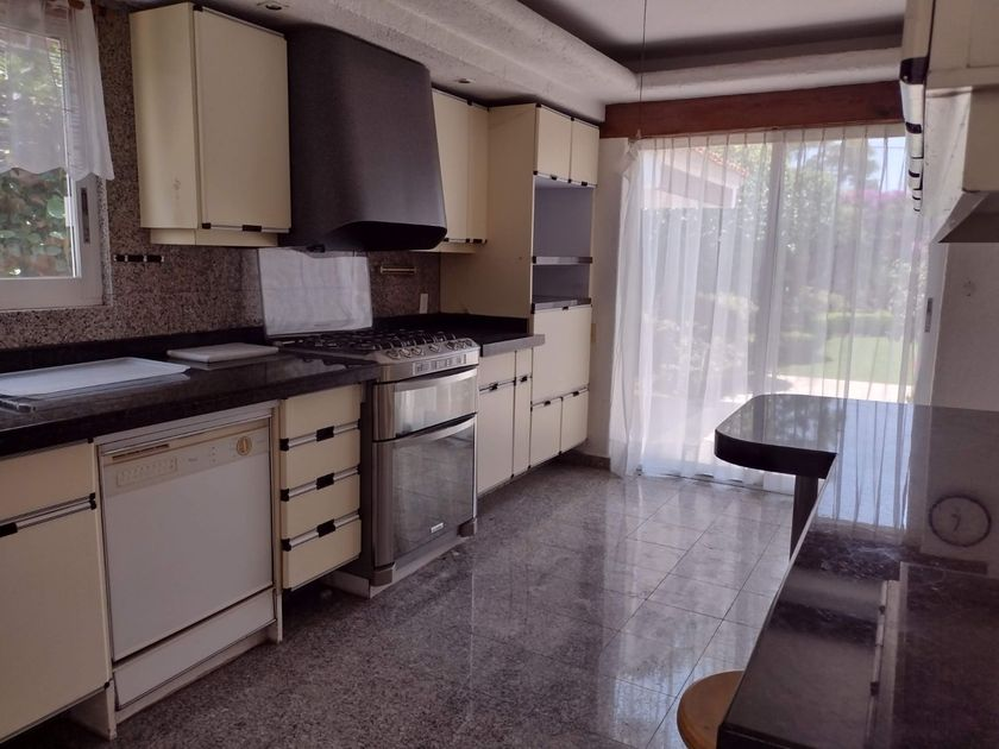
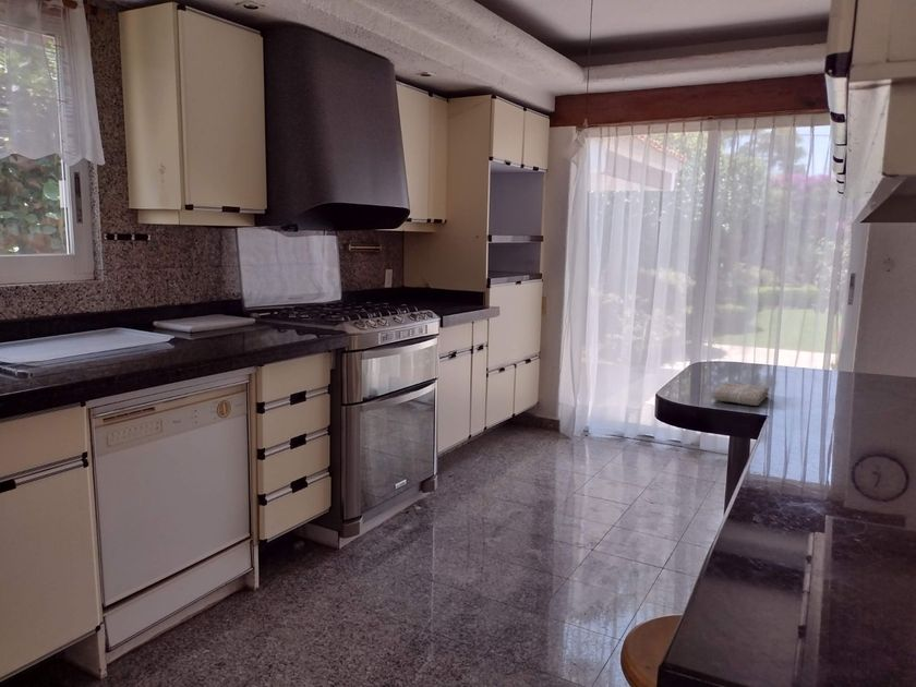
+ washcloth (742, 393)
